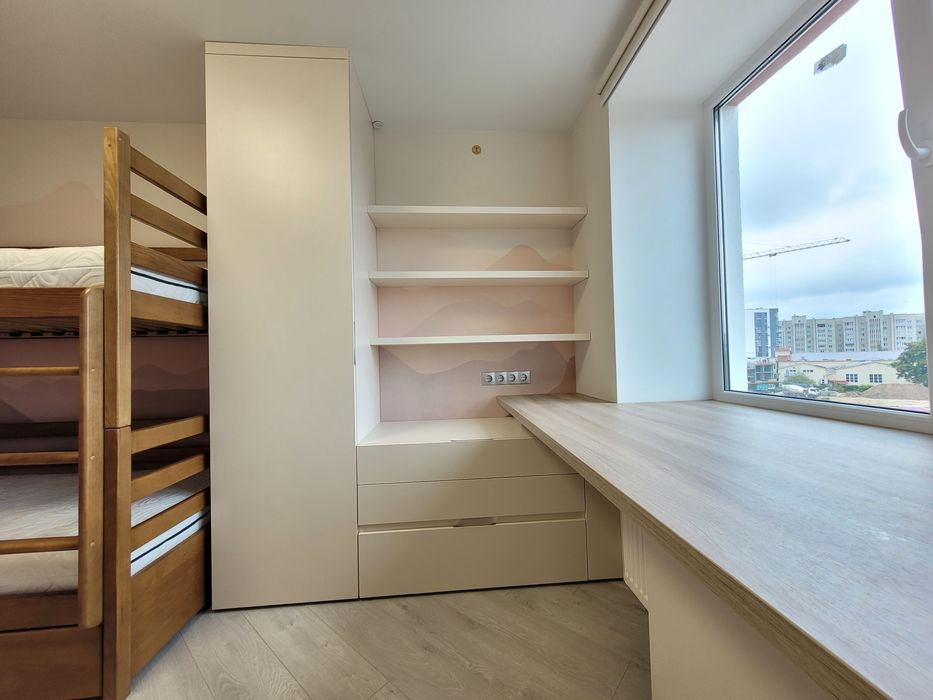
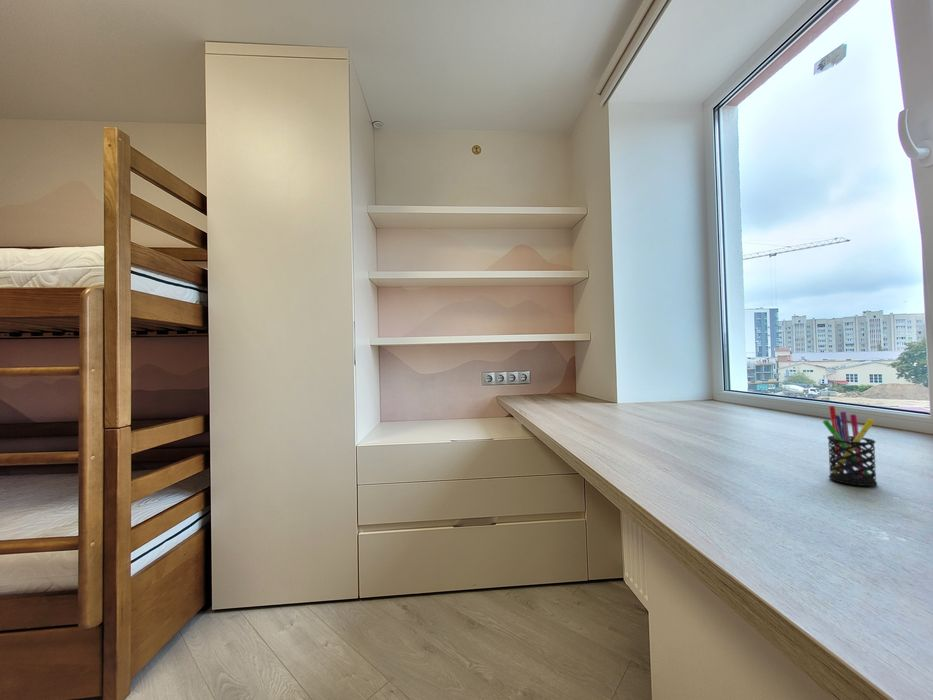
+ pen holder (844, 444)
